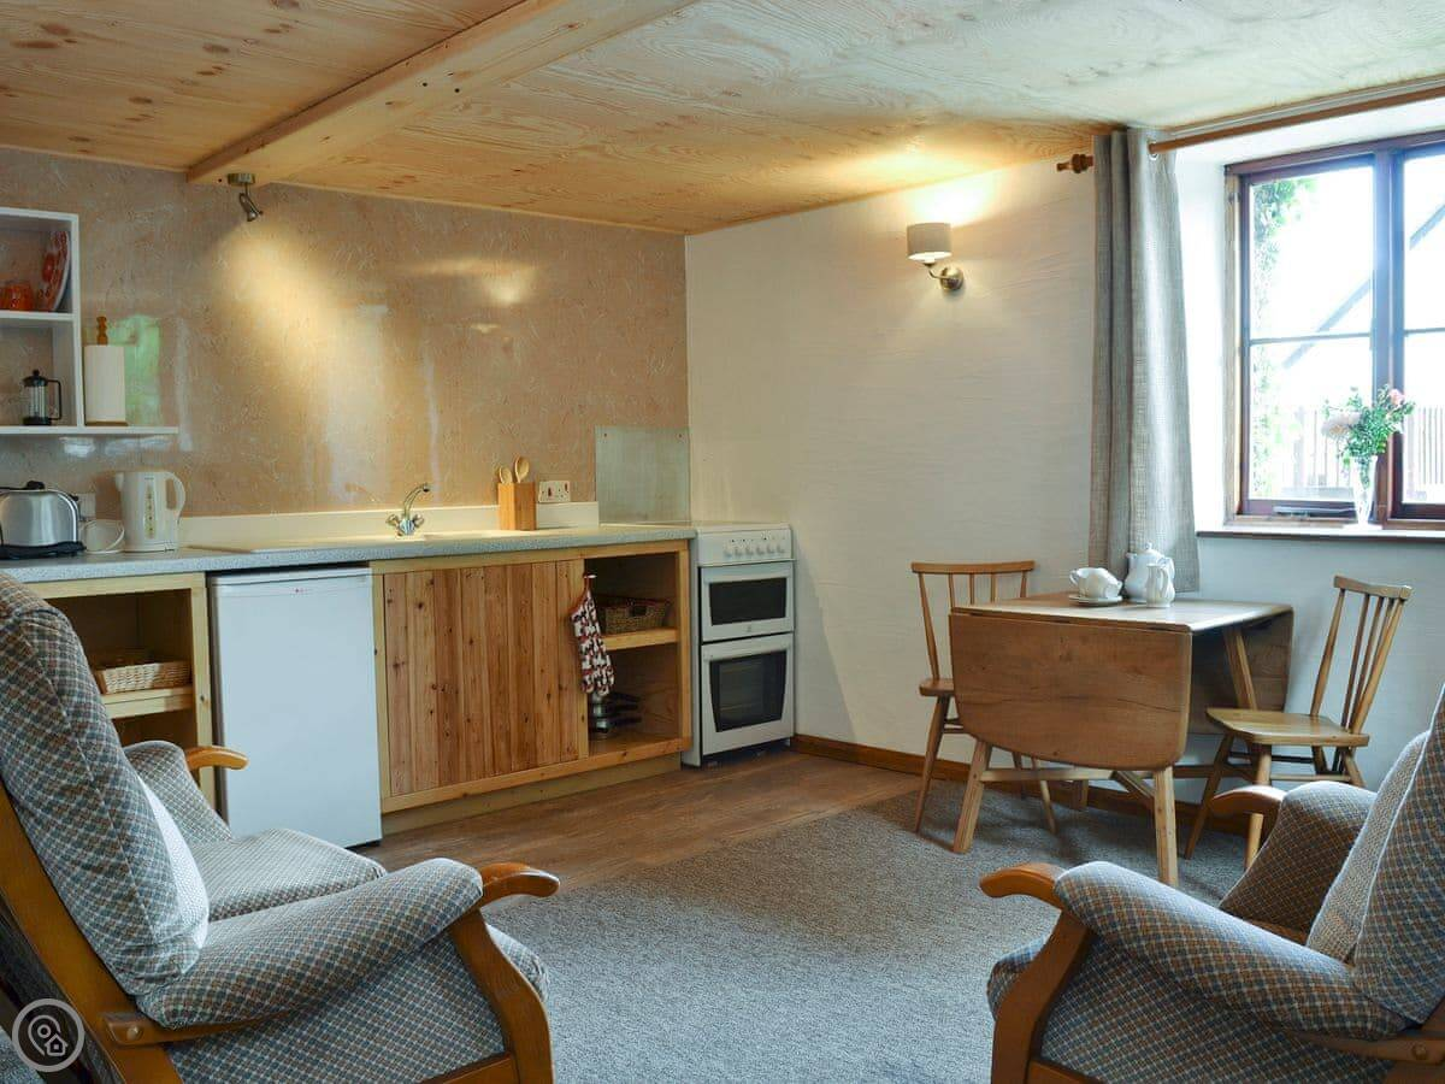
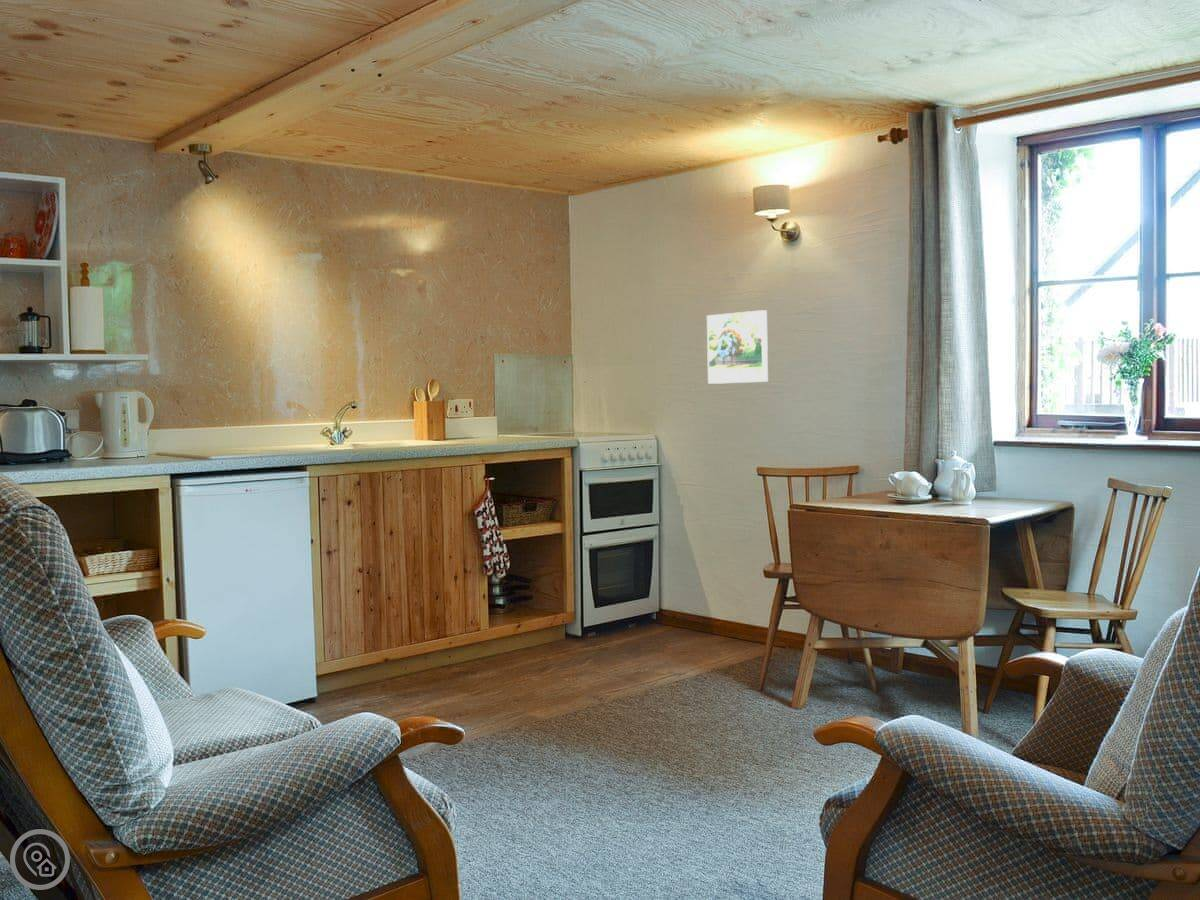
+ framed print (736, 347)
